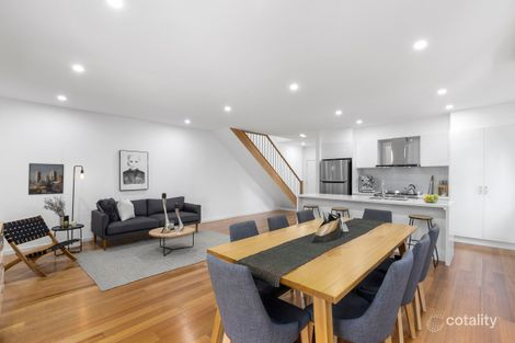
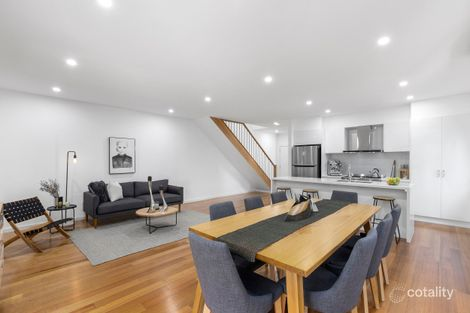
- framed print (46, 179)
